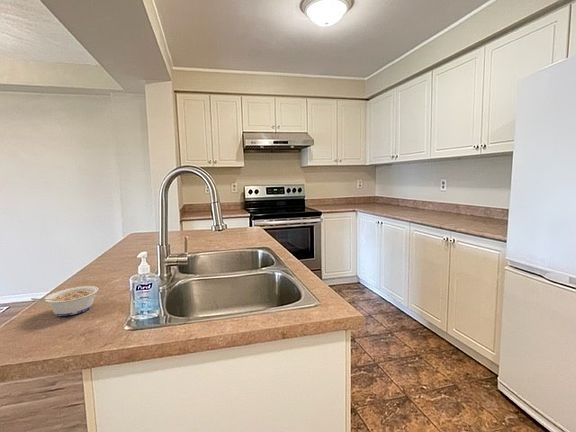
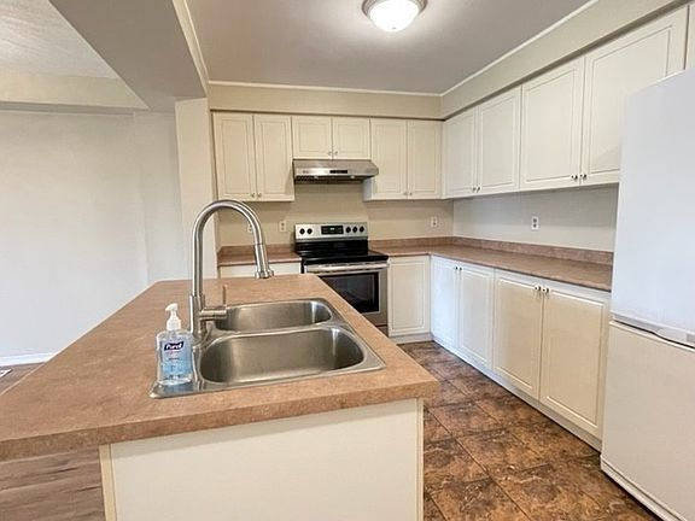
- legume (71, 300)
